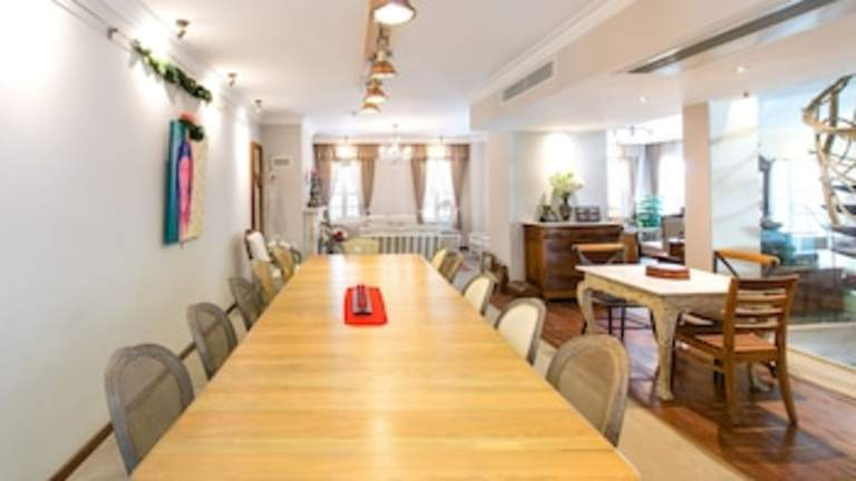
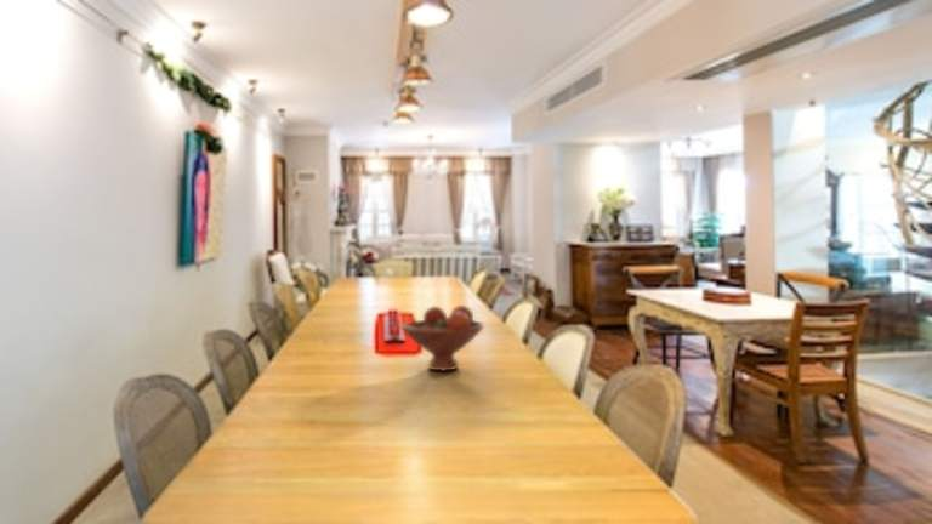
+ fruit bowl (443, 337)
